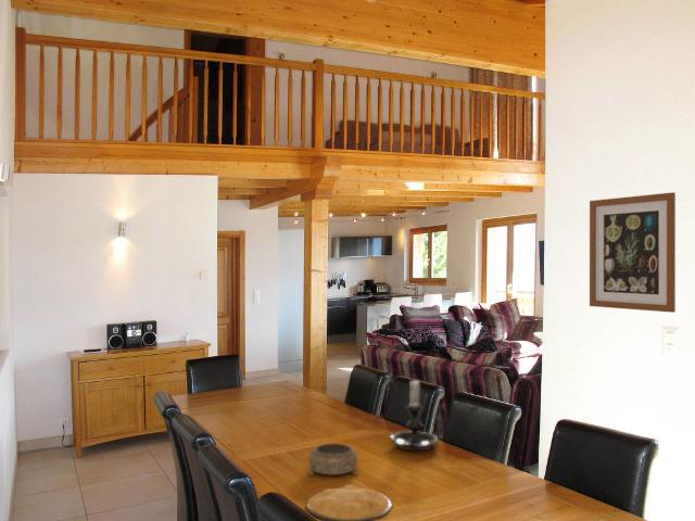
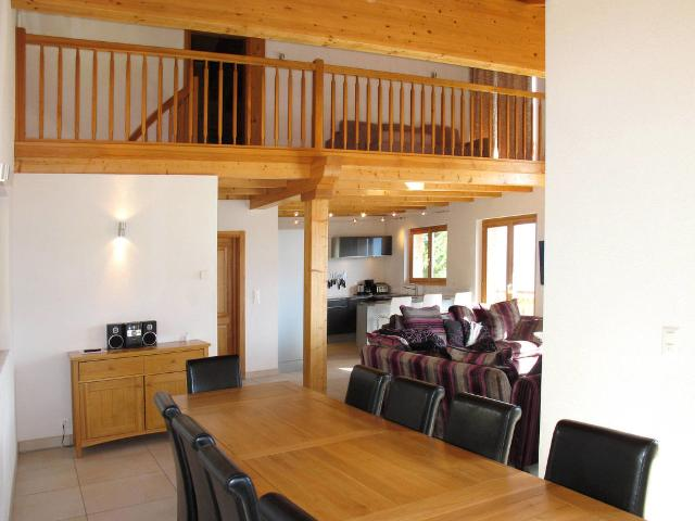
- decorative bowl (331, 459)
- plate (349, 497)
- wall art (629, 253)
- candle holder (413, 411)
